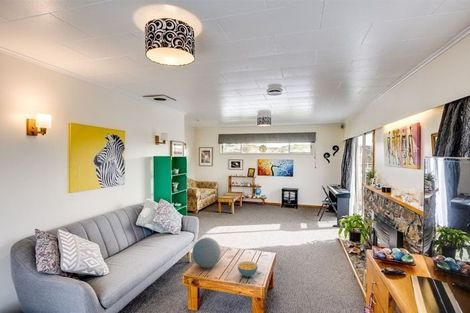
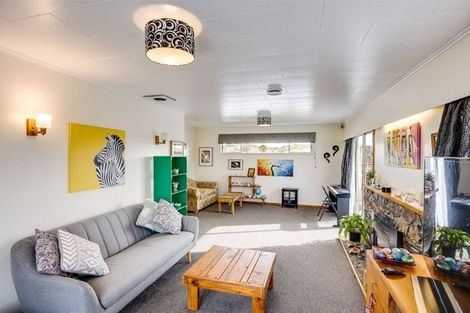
- cereal bowl (247, 270)
- decorative orb (206, 252)
